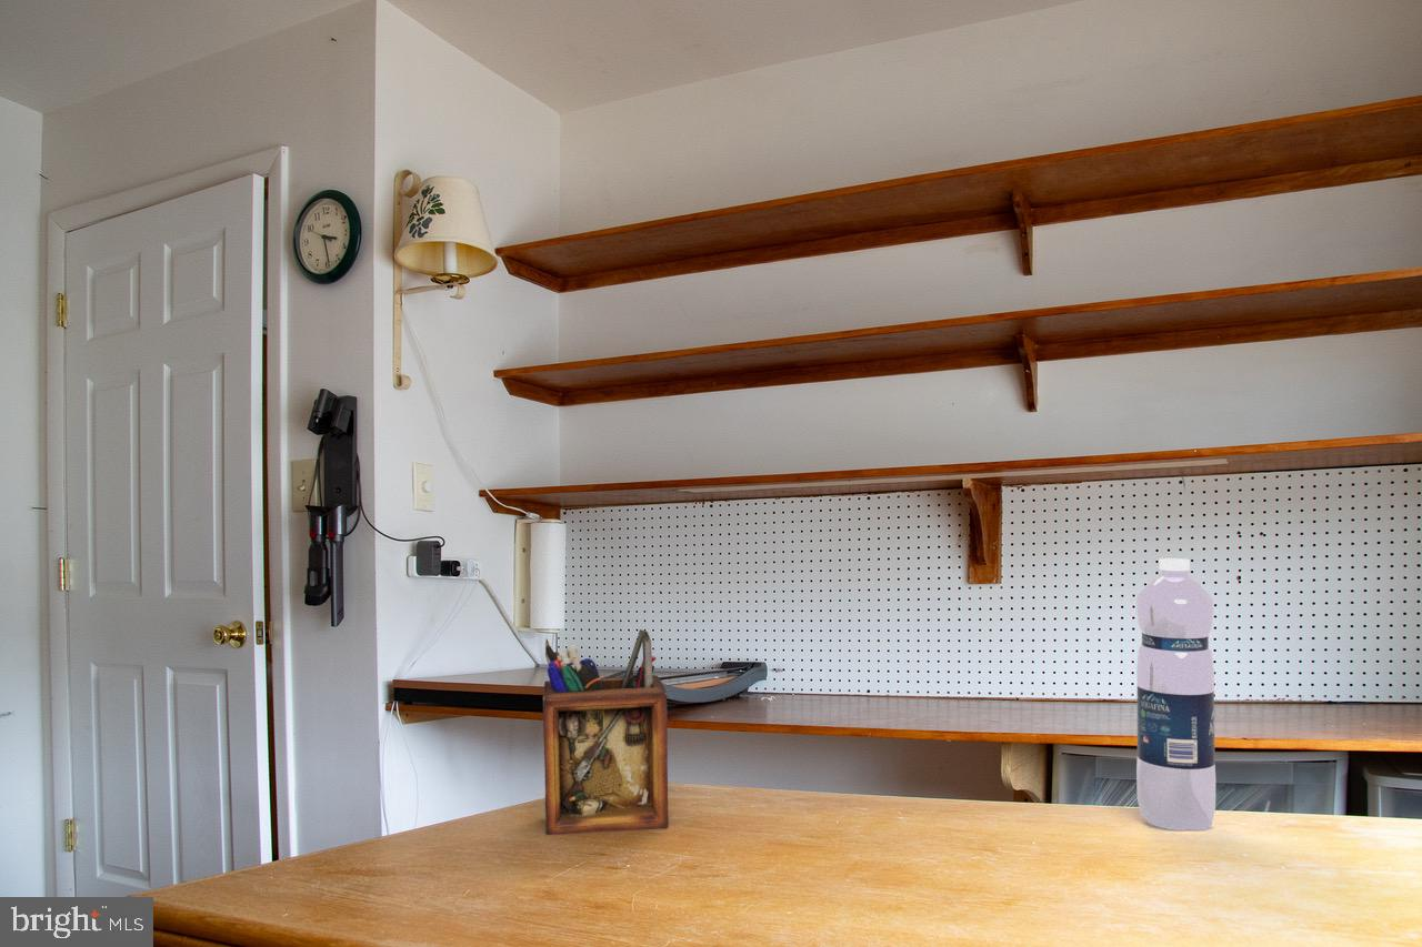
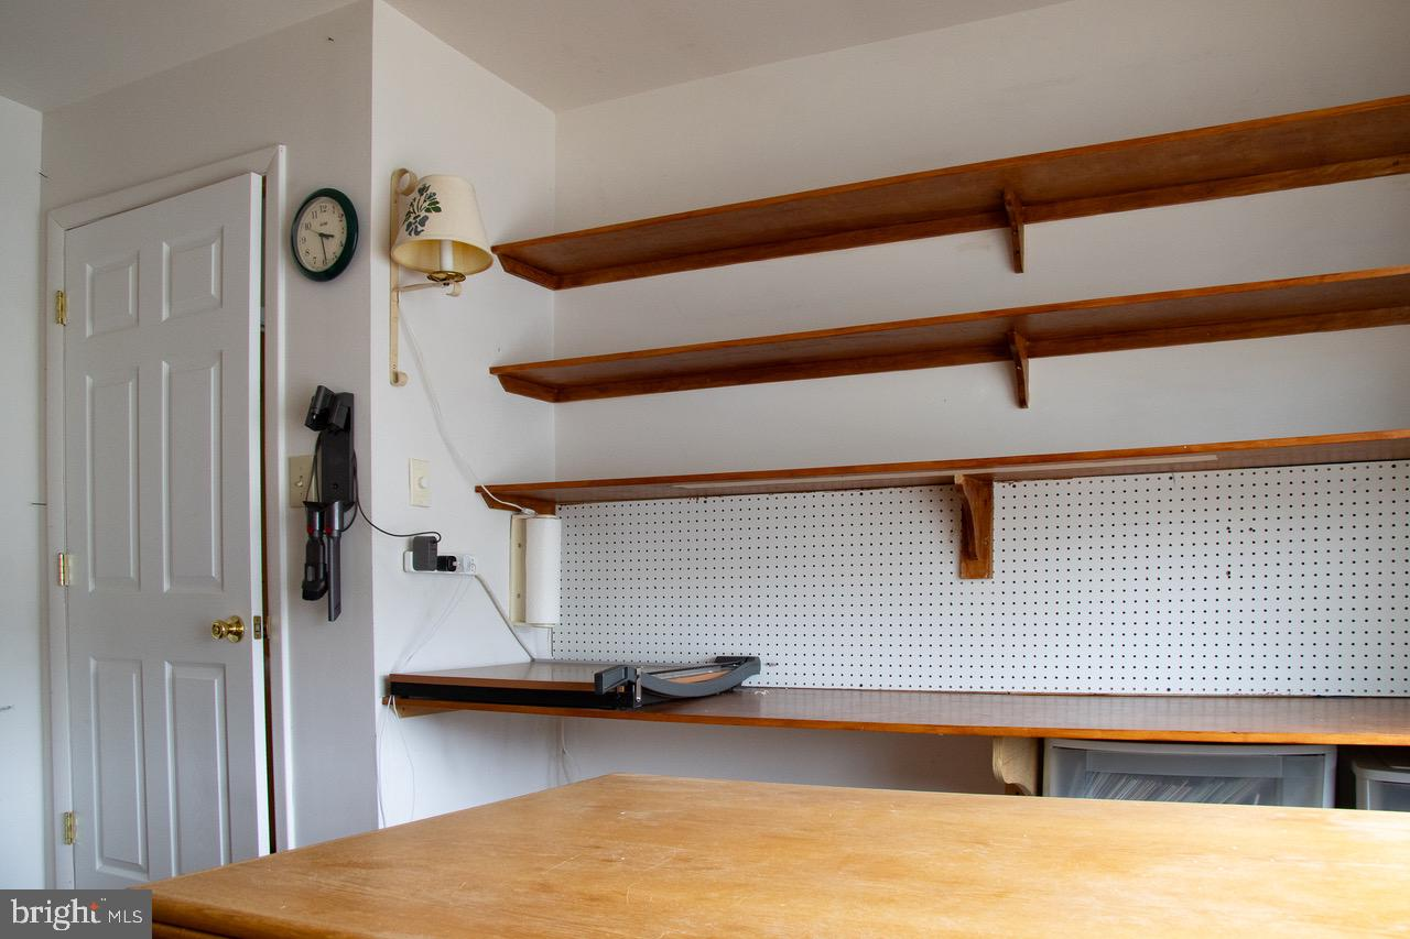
- water bottle (1174, 691)
- desk organizer (603, 727)
